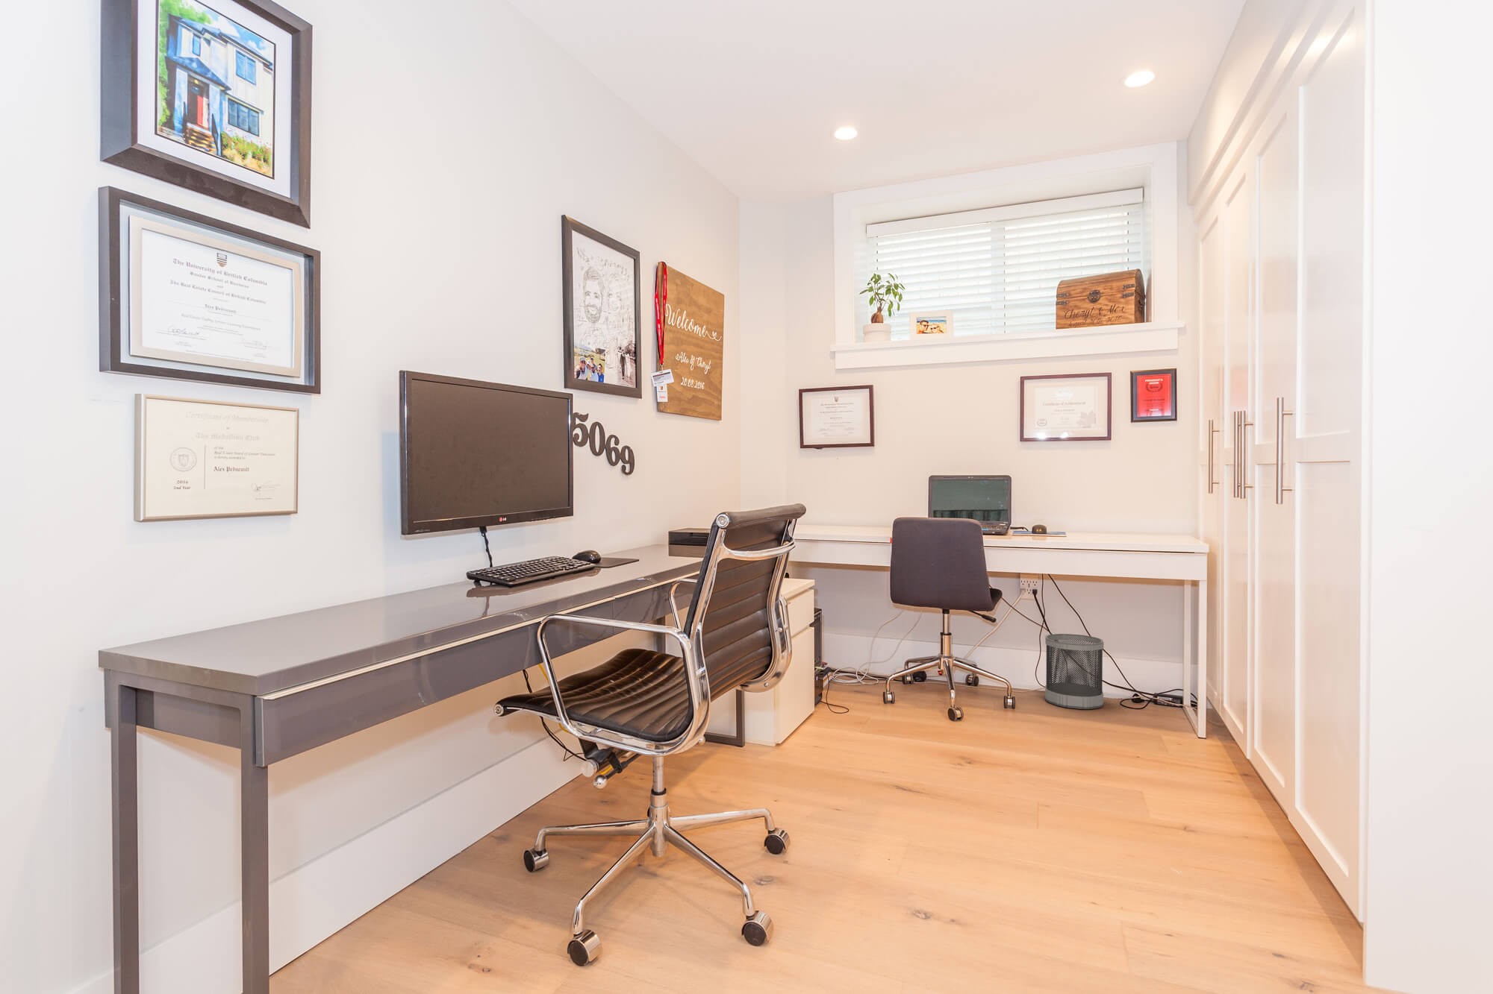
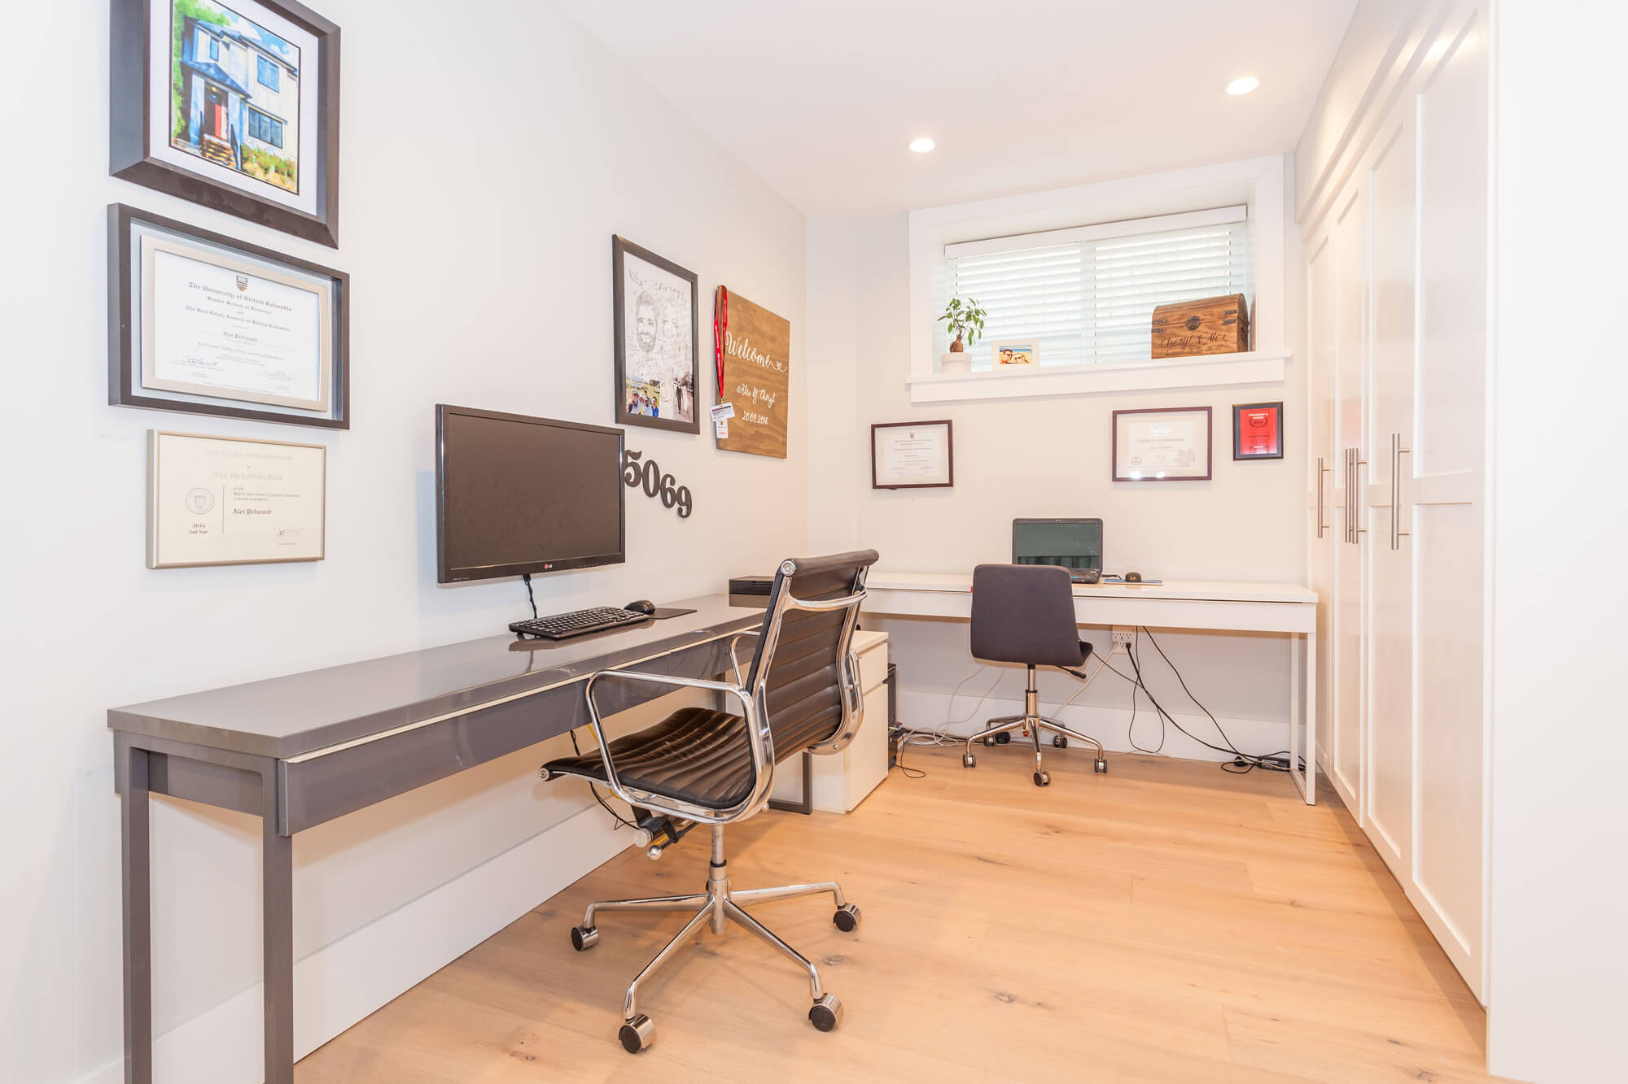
- wastebasket (1073, 670)
